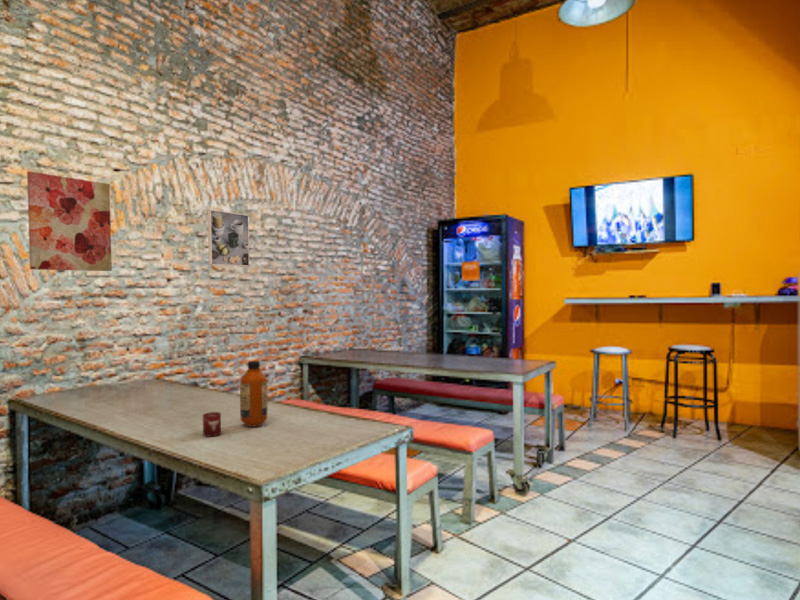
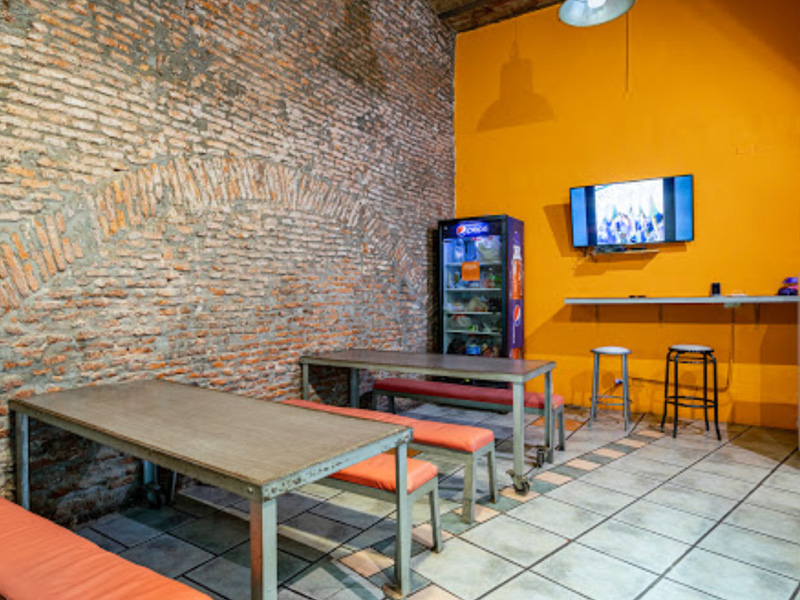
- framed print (229, 239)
- cup (210, 423)
- bottle (253, 393)
- wall art (71, 224)
